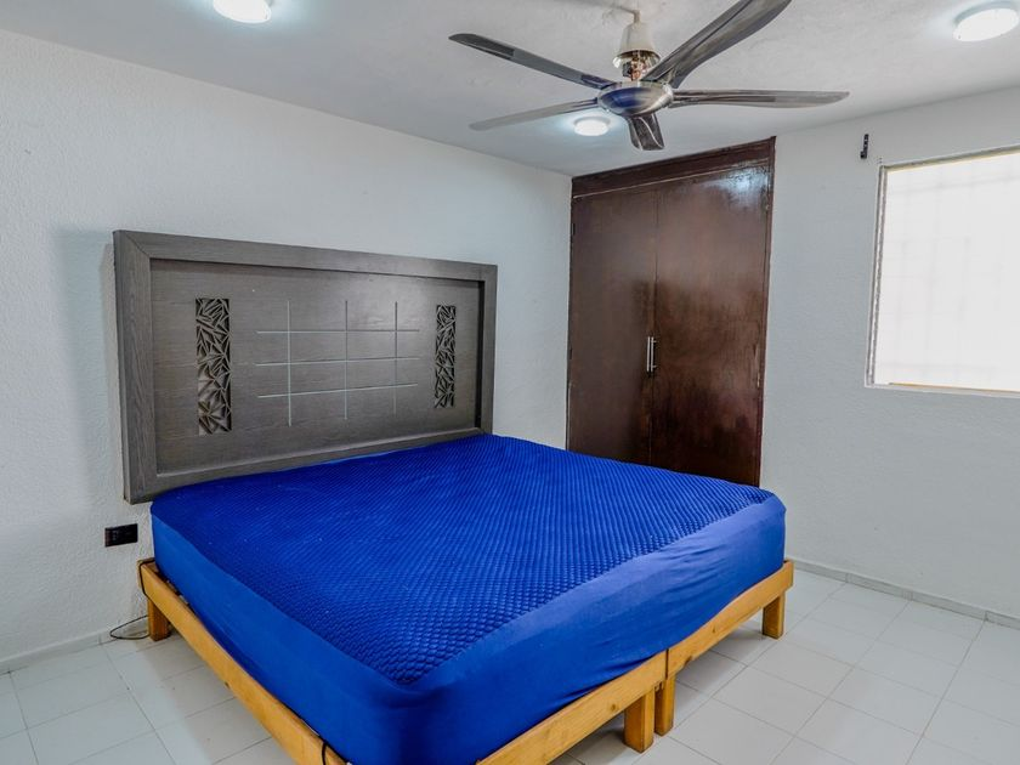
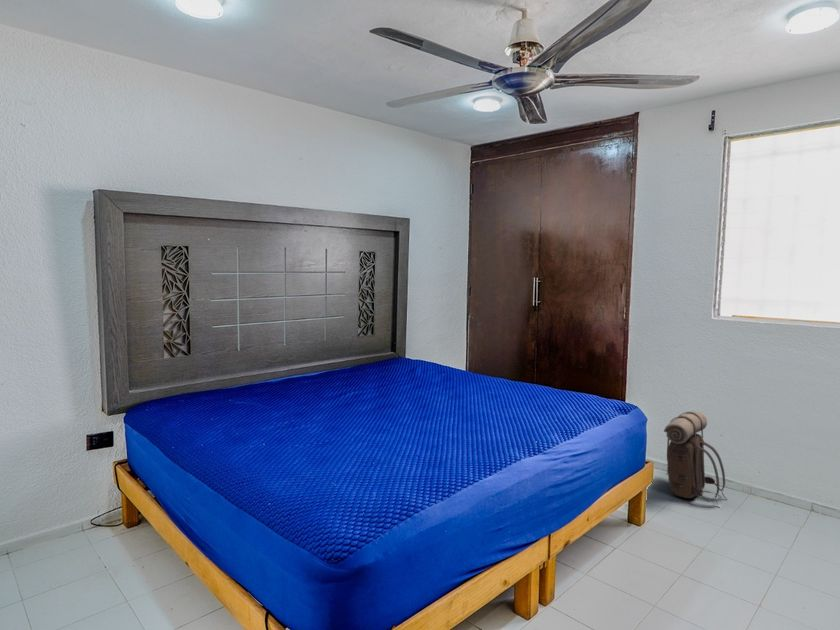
+ backpack (697, 456)
